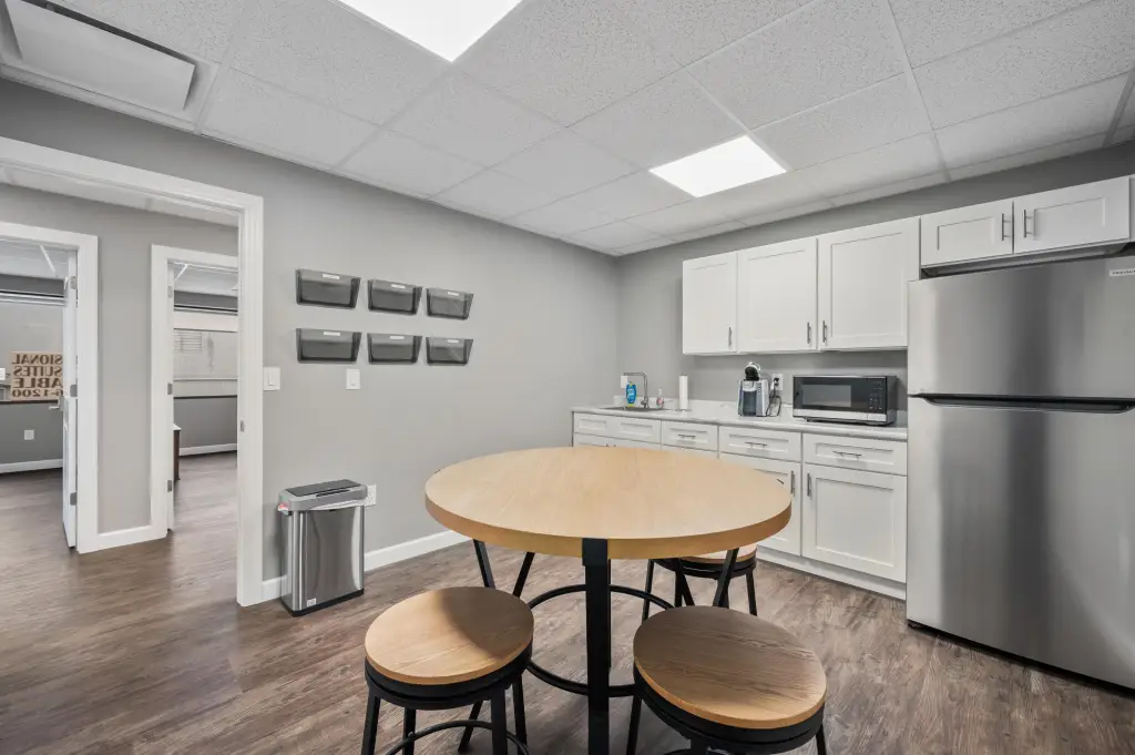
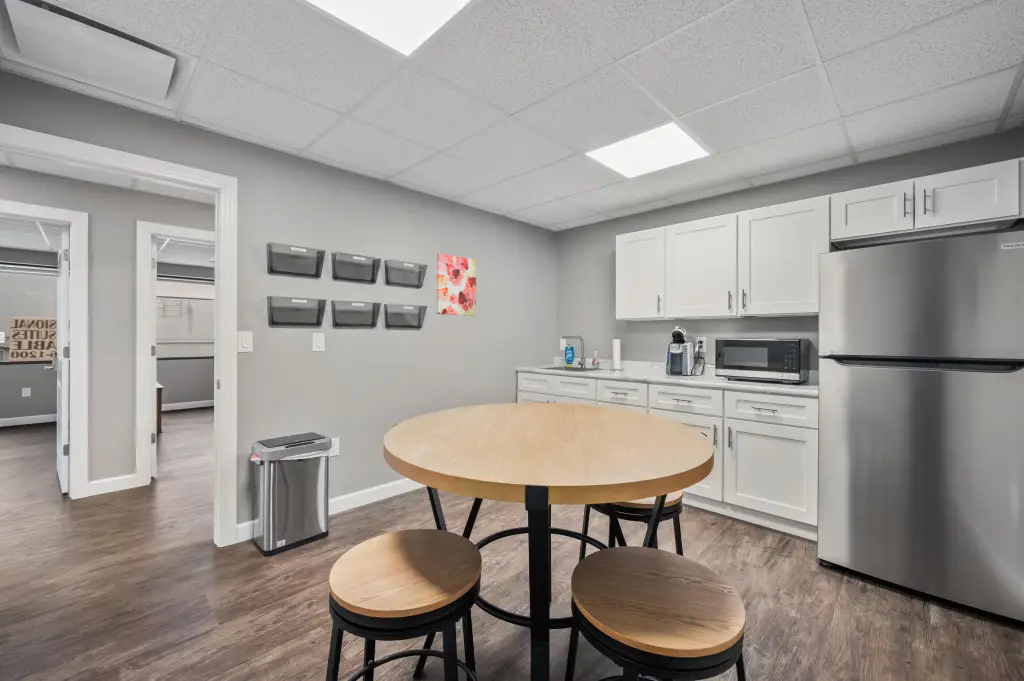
+ wall art (457, 285)
